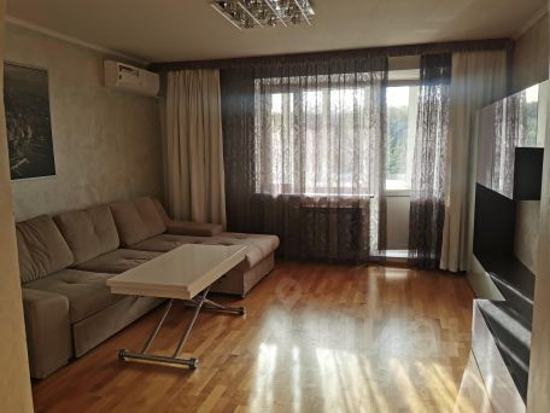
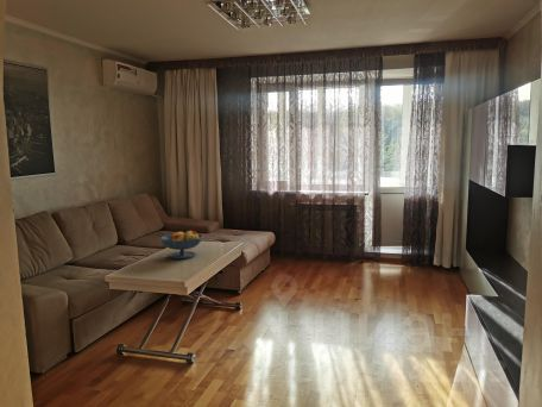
+ fruit bowl (182, 243)
